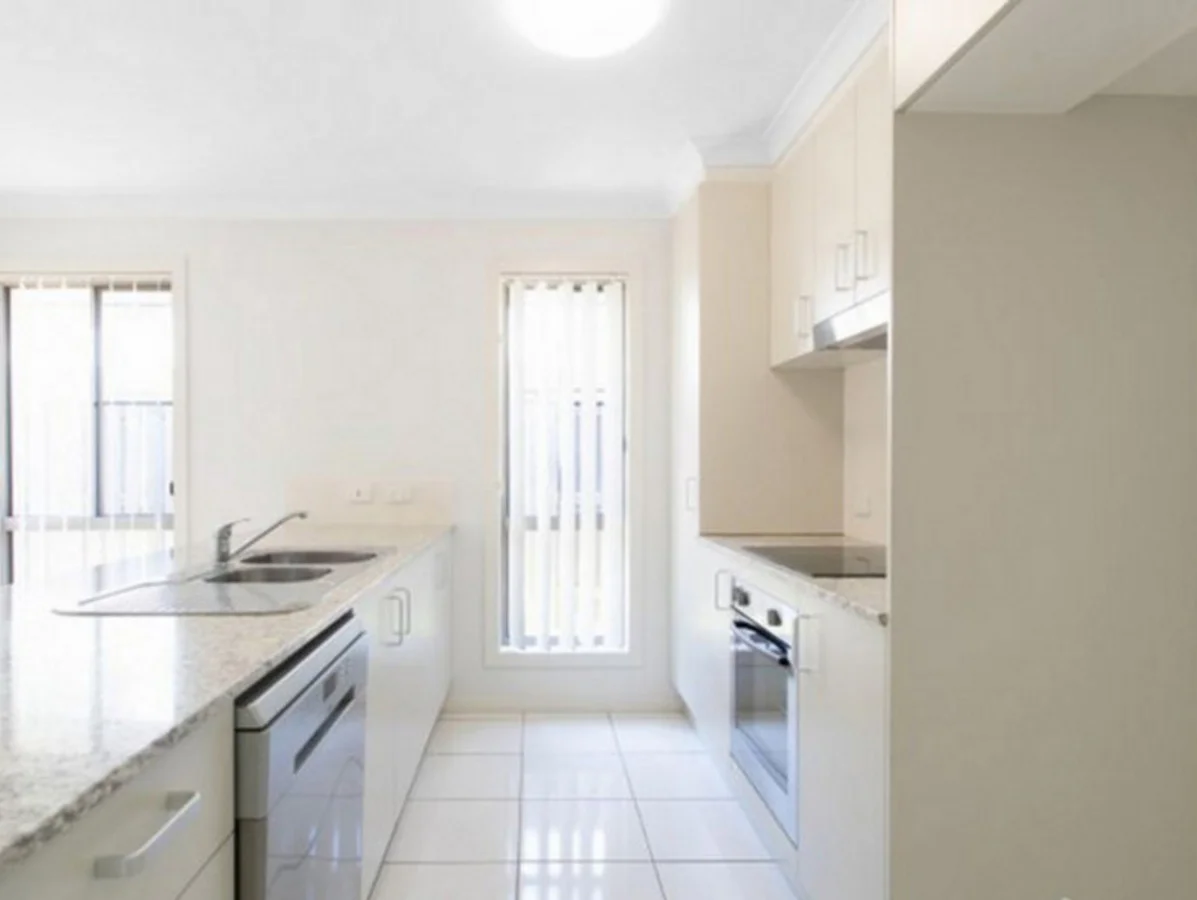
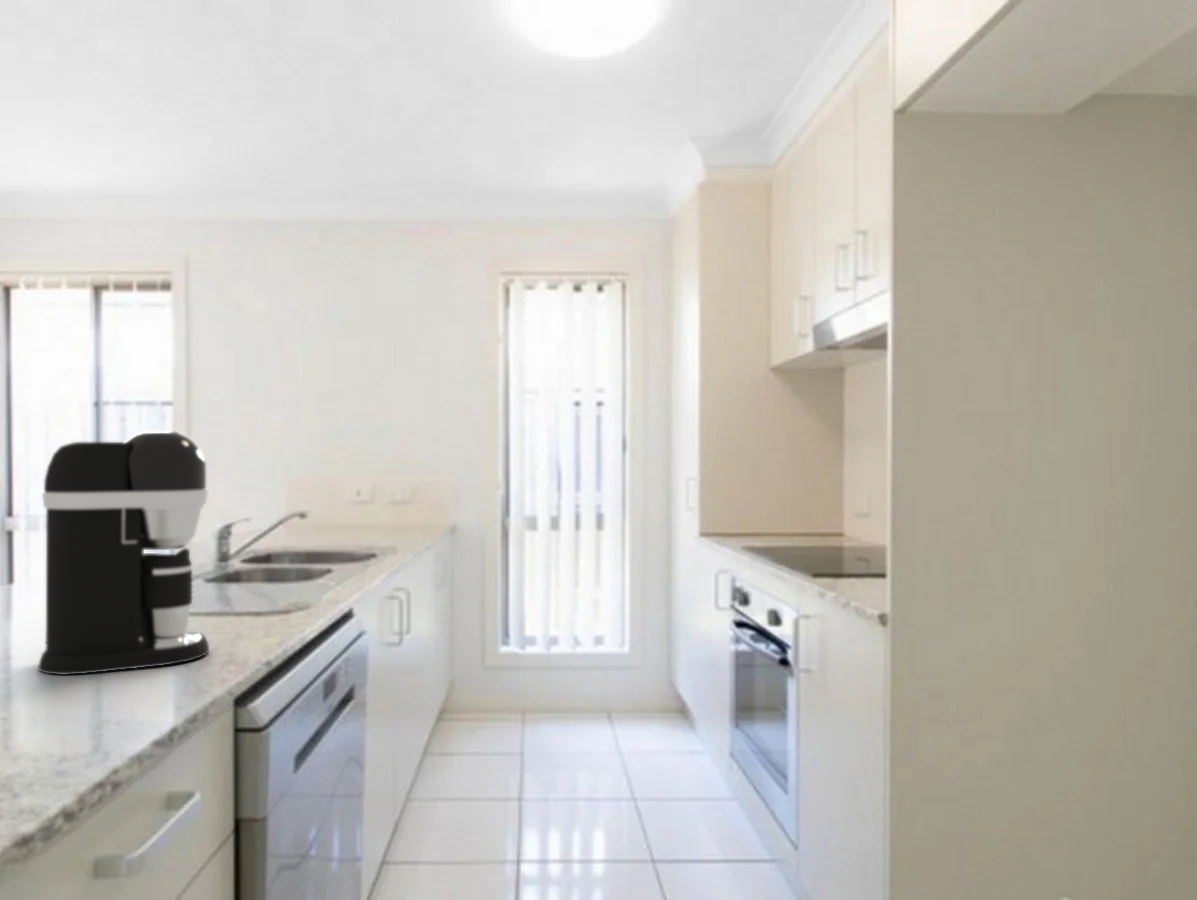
+ coffee maker (128, 544)
